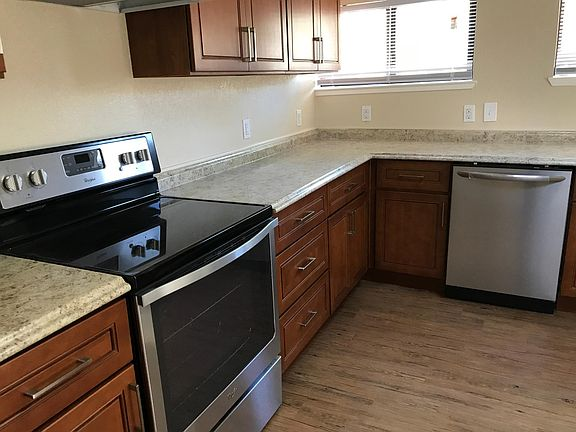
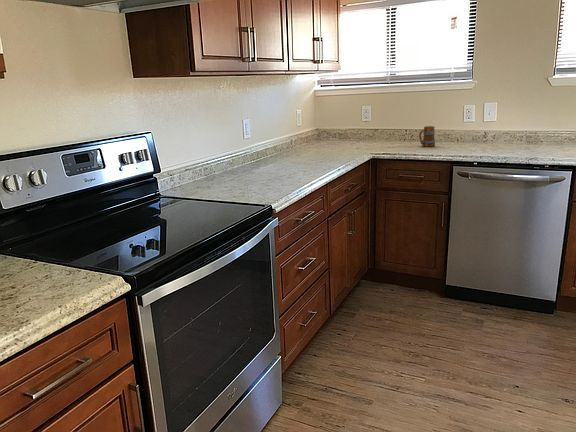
+ mug (426, 136)
